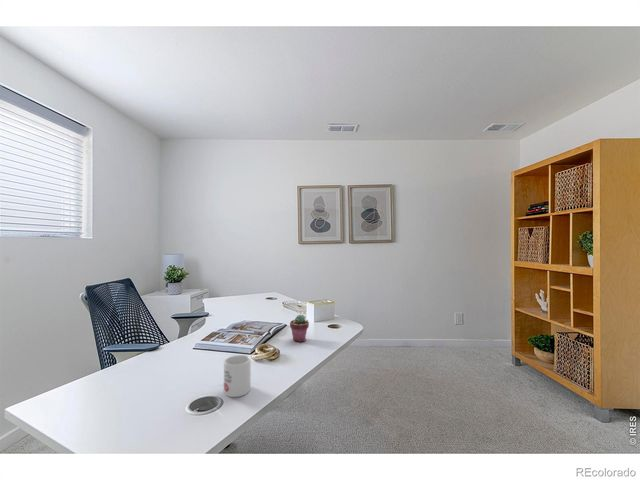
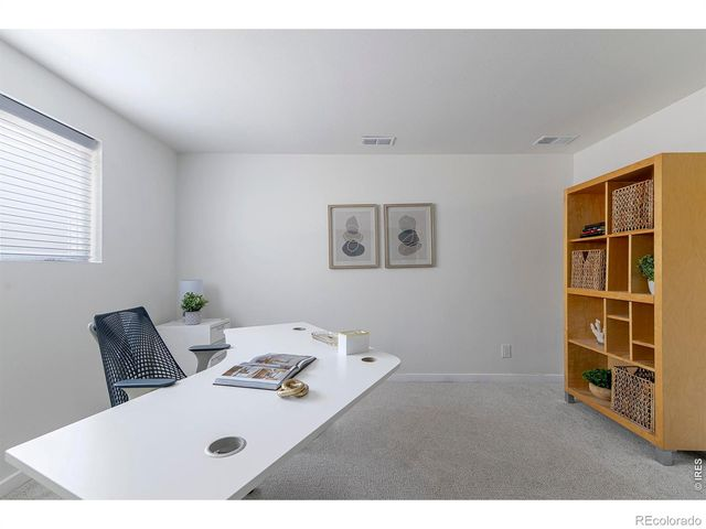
- mug (234, 373)
- potted succulent (299, 327)
